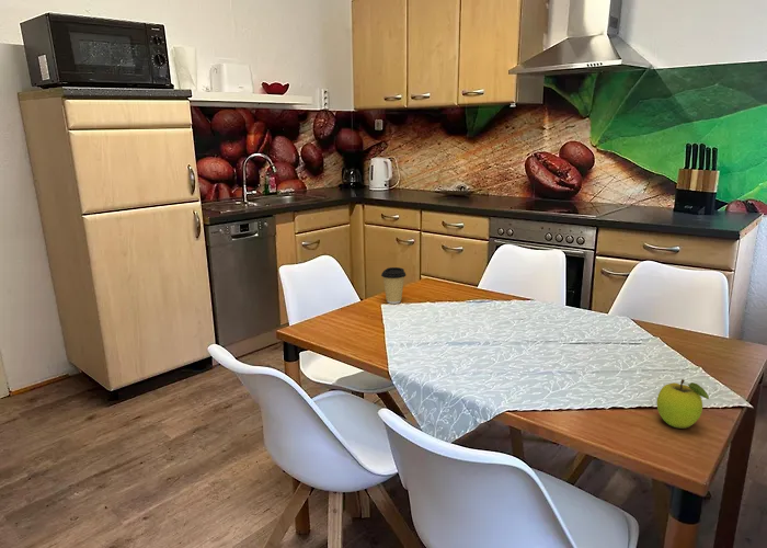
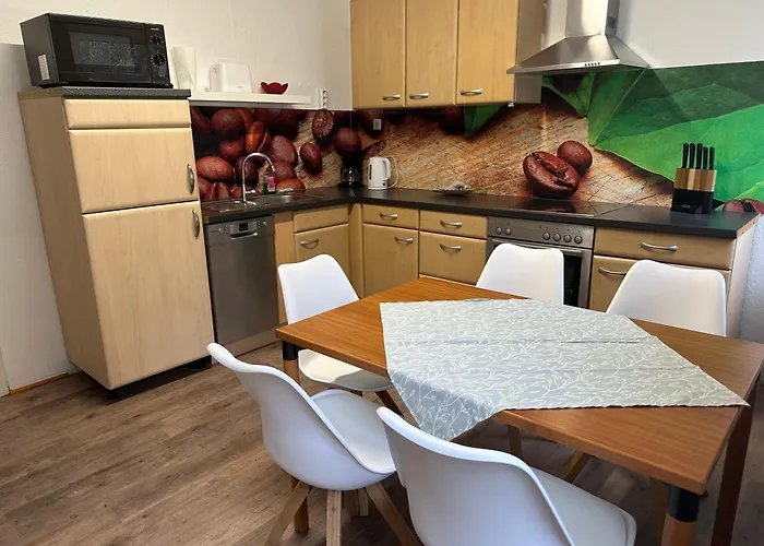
- coffee cup (393, 285)
- fruit (683, 402)
